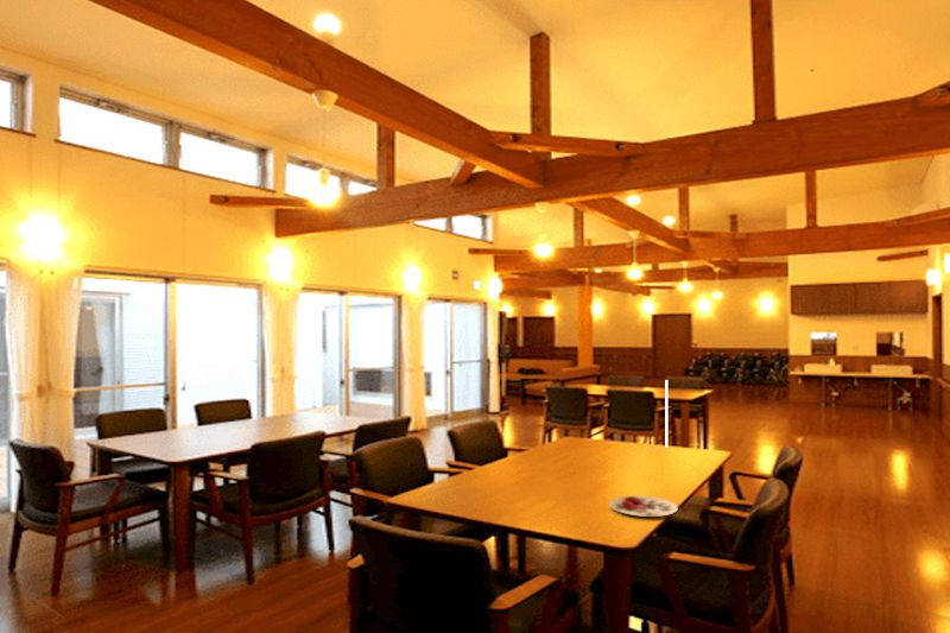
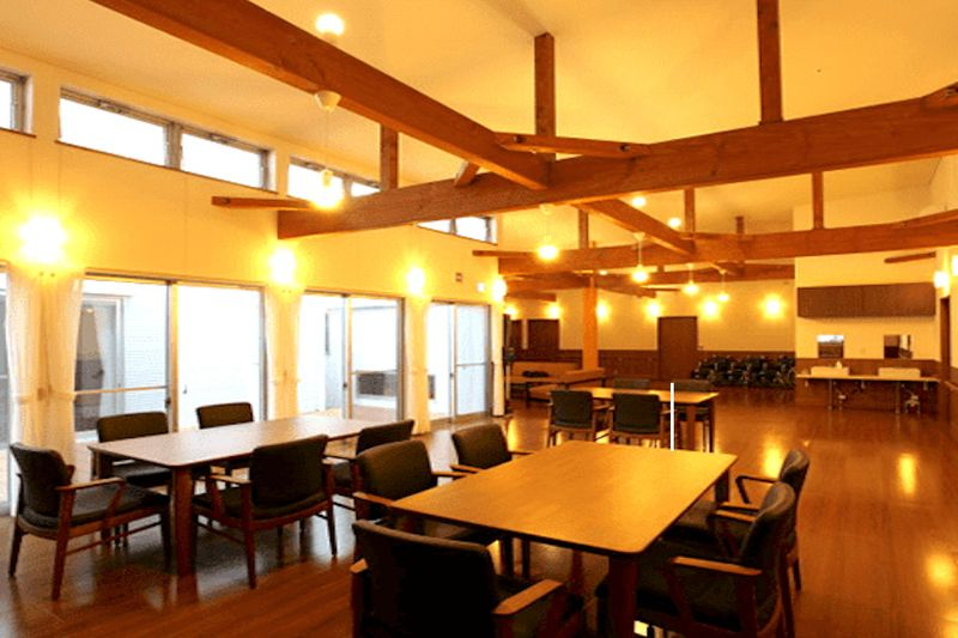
- plate (642, 505)
